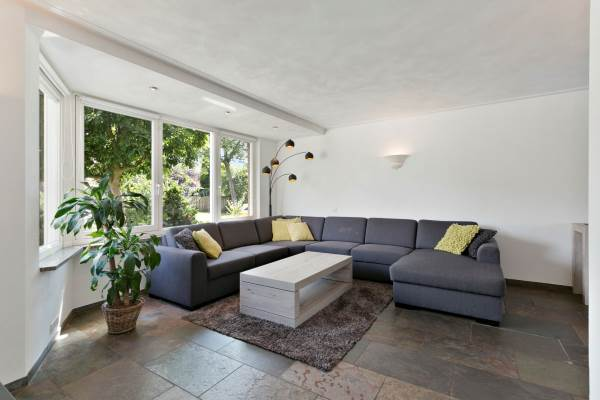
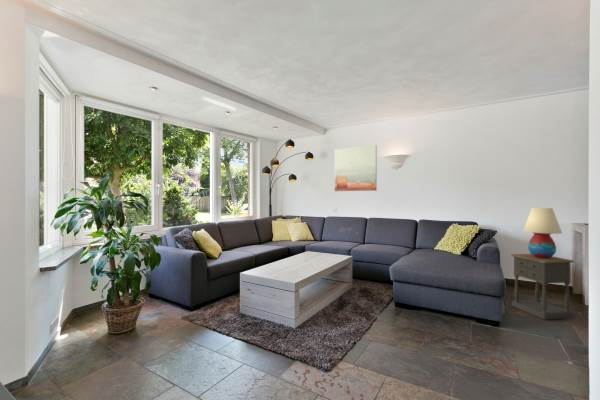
+ nightstand (541, 283)
+ wall art (354, 169)
+ table lamp (541, 232)
